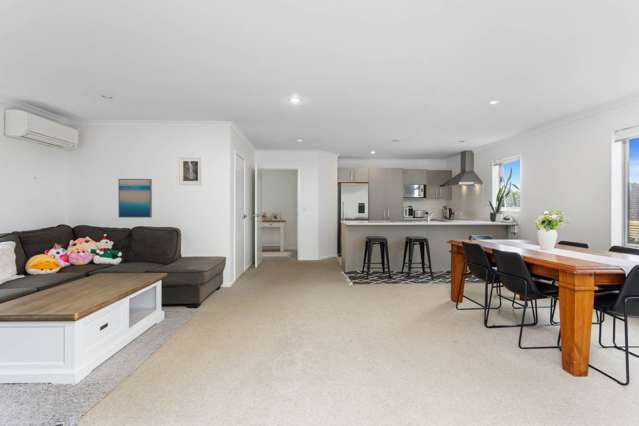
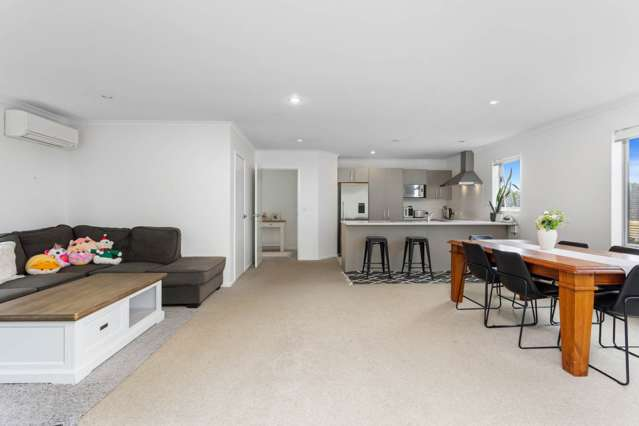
- wall art (135, 198)
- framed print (190, 171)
